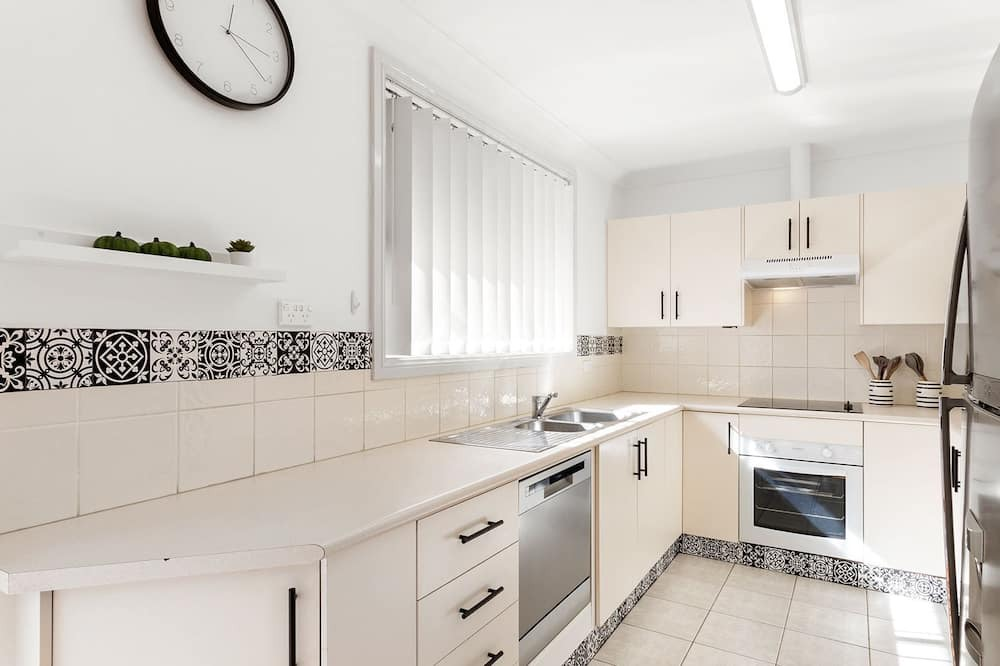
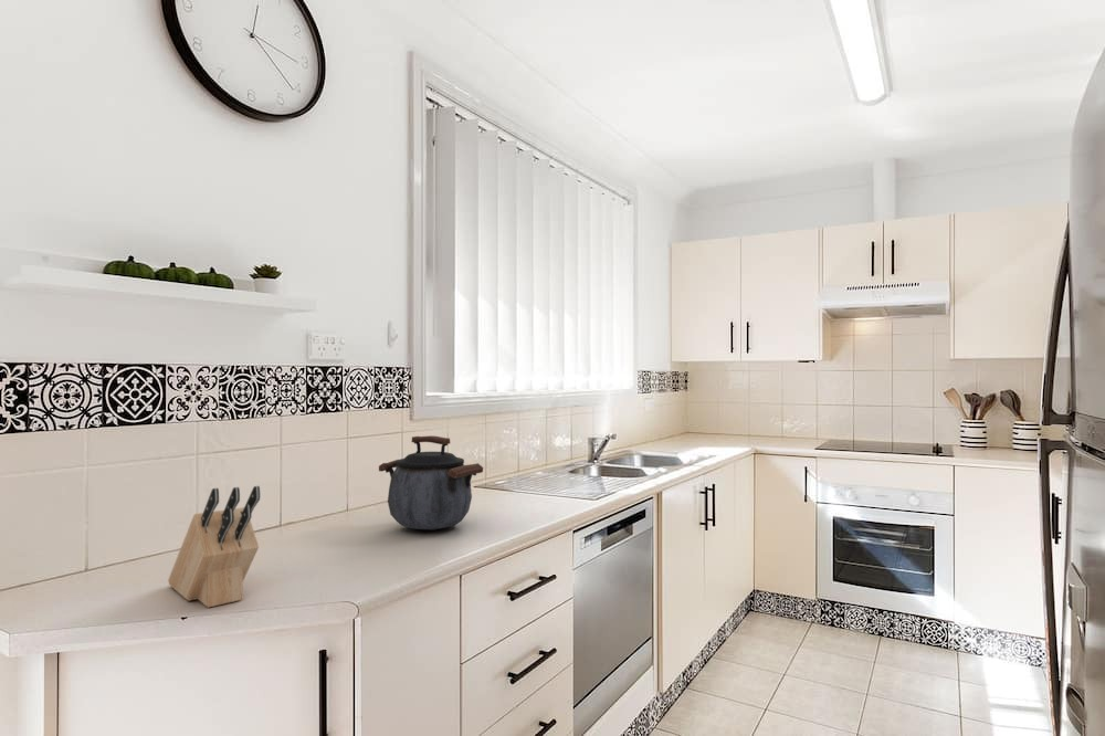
+ kettle (430, 482)
+ knife block (214, 537)
